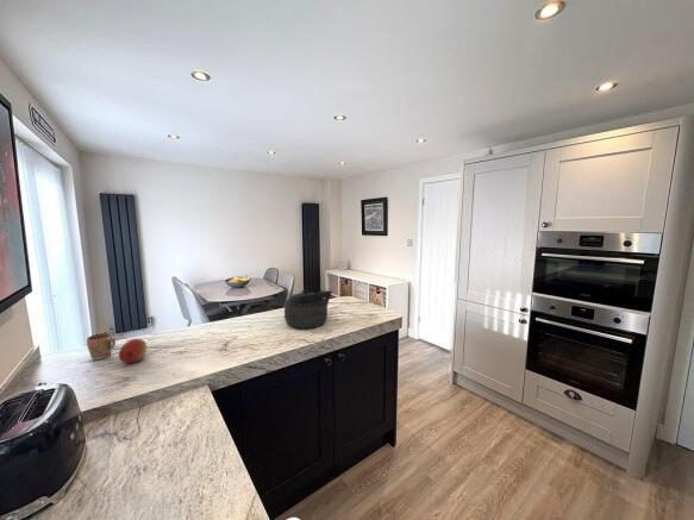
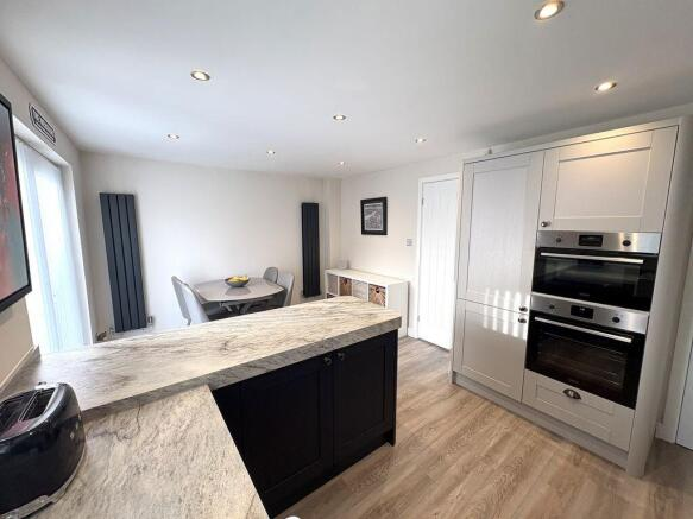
- kettle (307, 306)
- fruit (132, 350)
- mug (100, 346)
